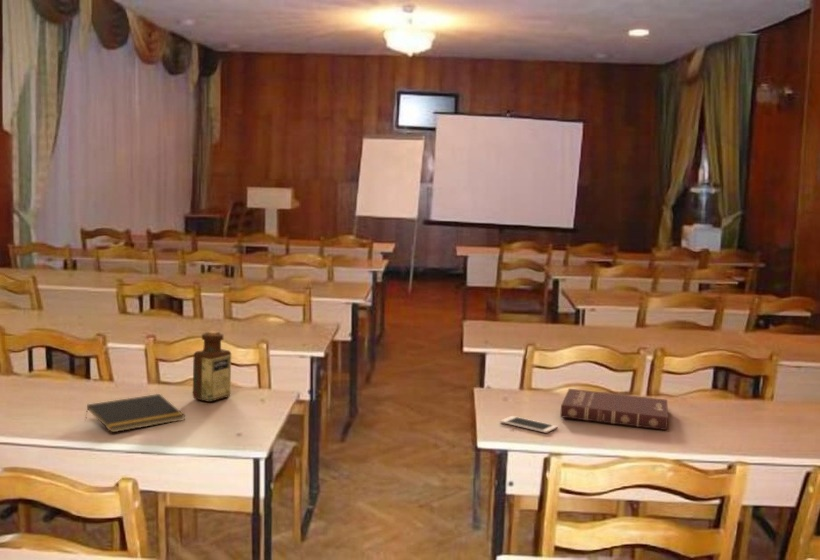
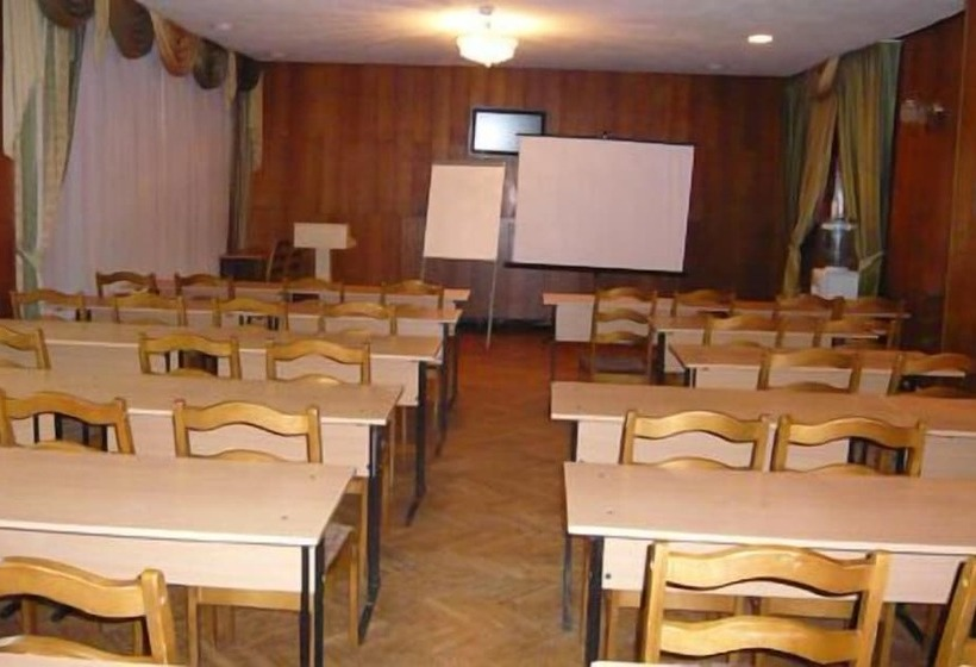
- book (615, 408)
- bottle (212, 364)
- cell phone (528, 424)
- notepad (136, 412)
